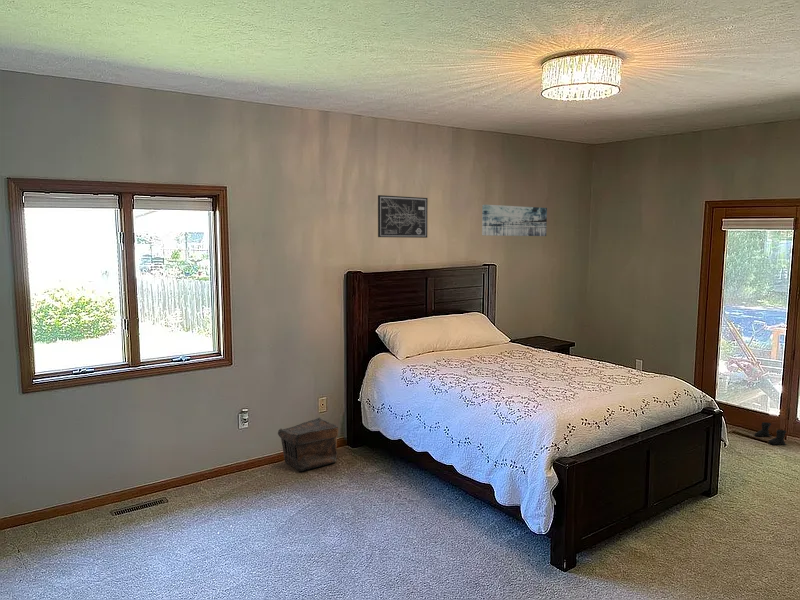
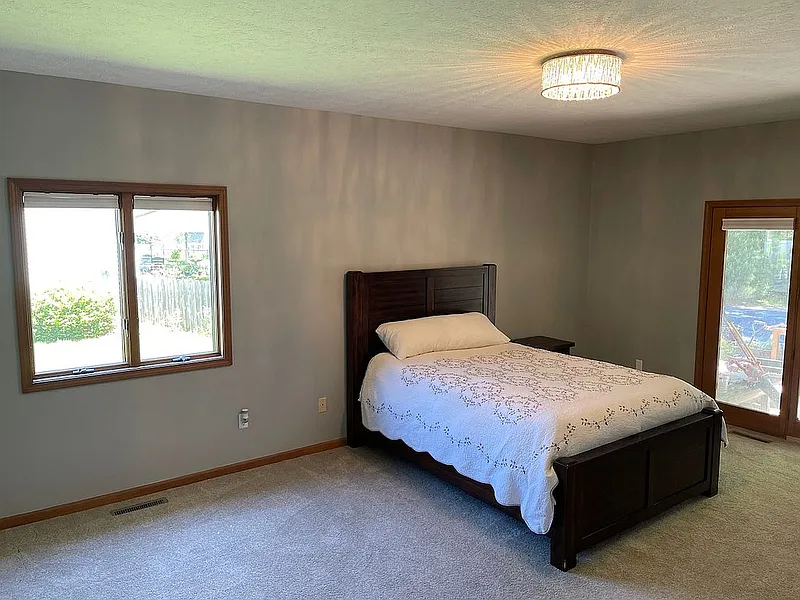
- wall art (403, 217)
- pouch (308, 443)
- boots (768, 432)
- wall art (515, 221)
